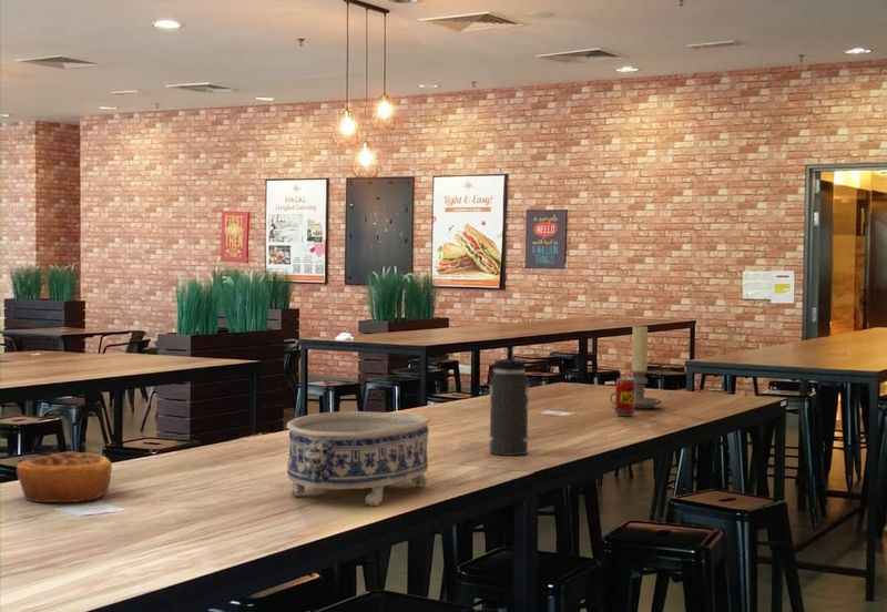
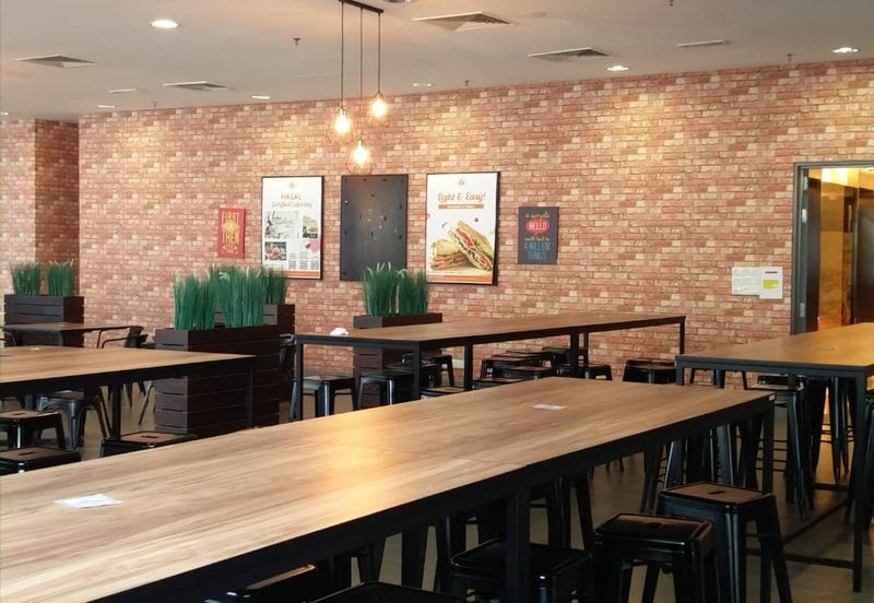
- candle holder (635, 365)
- thermos bottle (509, 397)
- decorative bowl (358, 455)
- pastry (64, 475)
- beverage can (624, 396)
